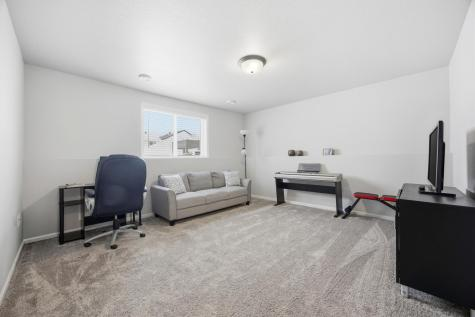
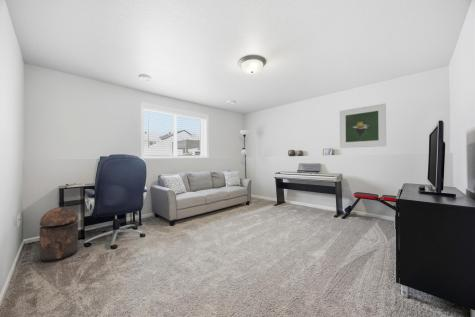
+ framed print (361, 127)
+ trash can (59, 231)
